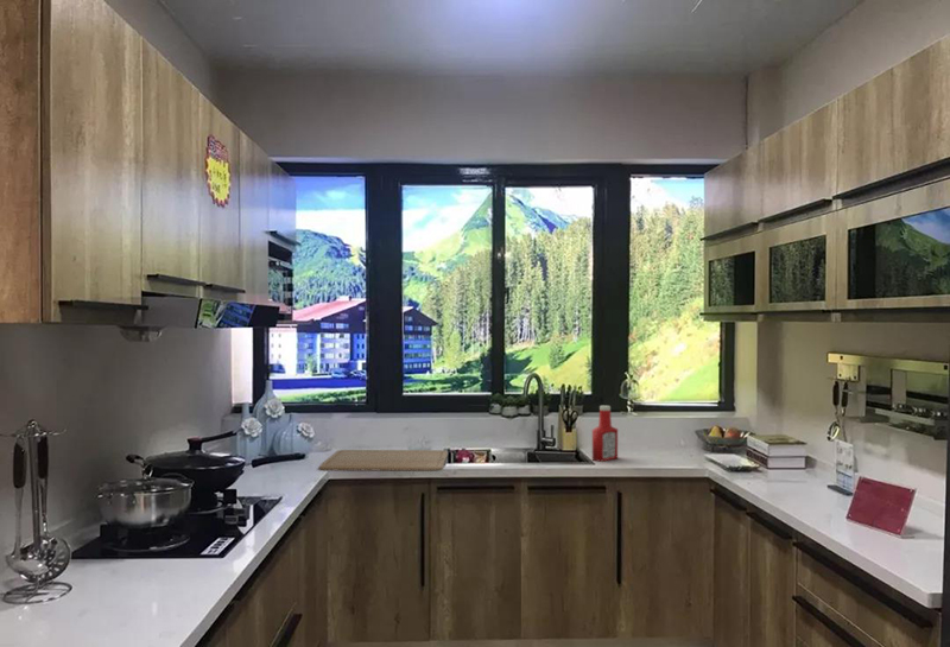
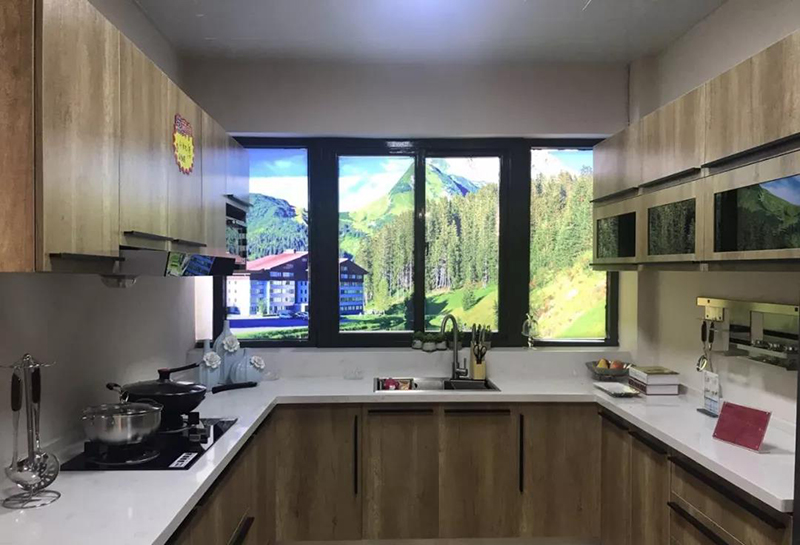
- soap bottle (604, 432)
- chopping board (386, 459)
